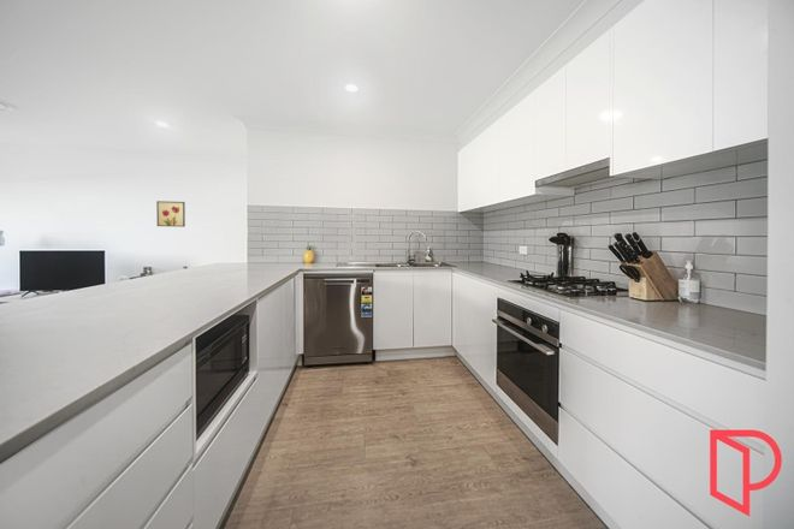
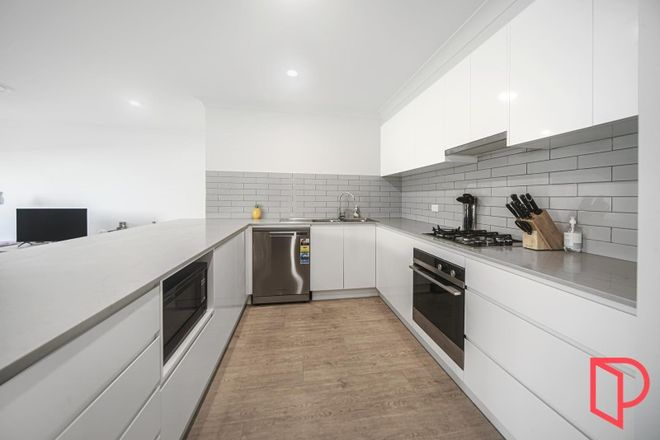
- wall art (171, 214)
